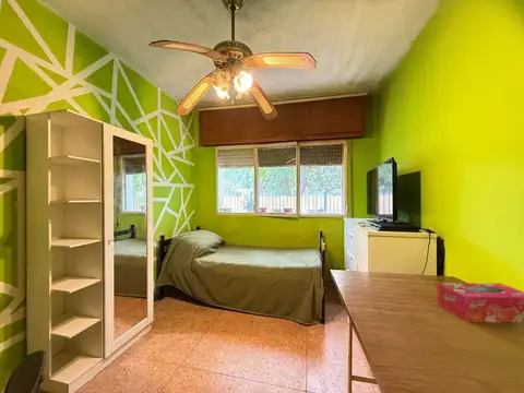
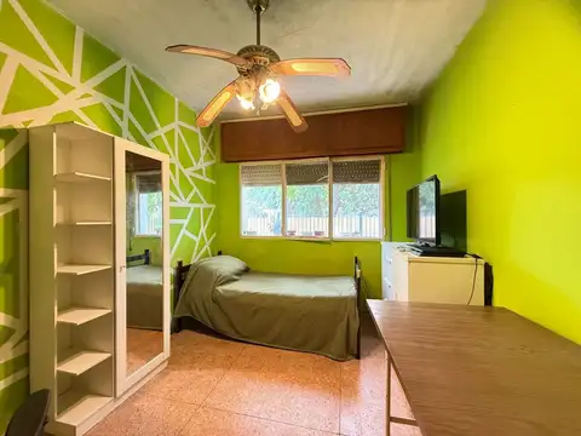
- tissue box (484, 301)
